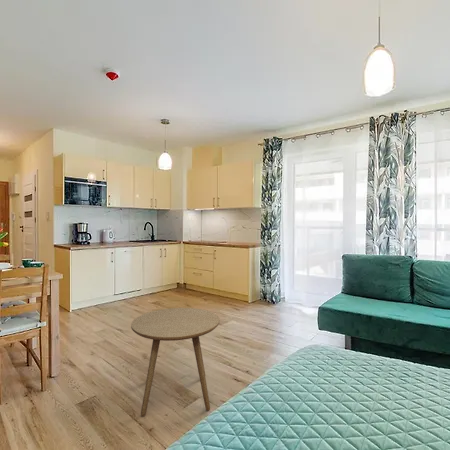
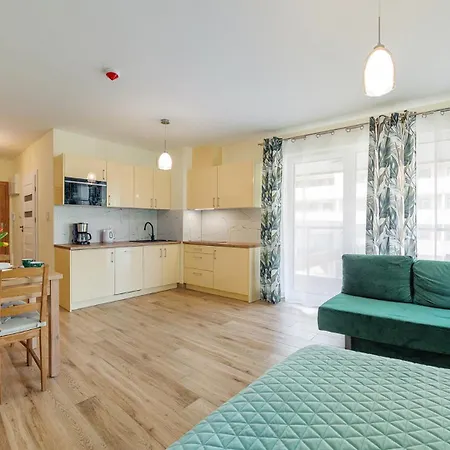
- side table (175, 340)
